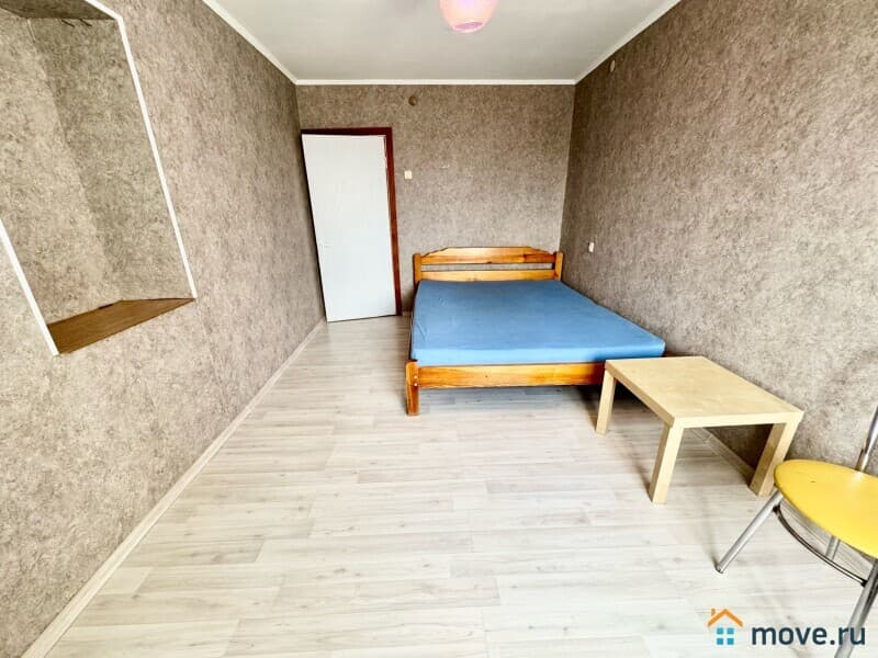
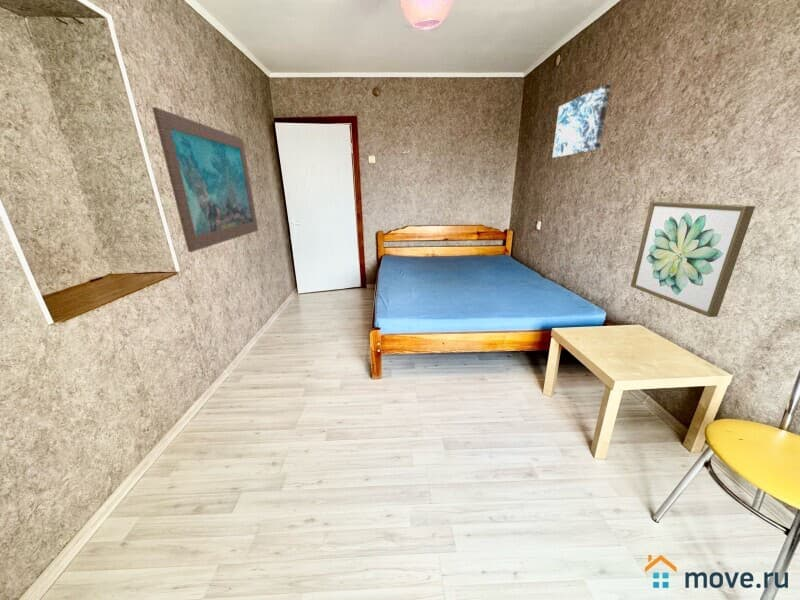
+ wall art (220, 186)
+ wall art (577, 126)
+ wall art (680, 254)
